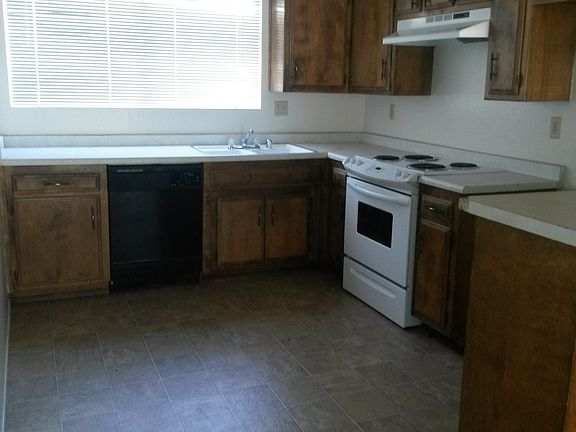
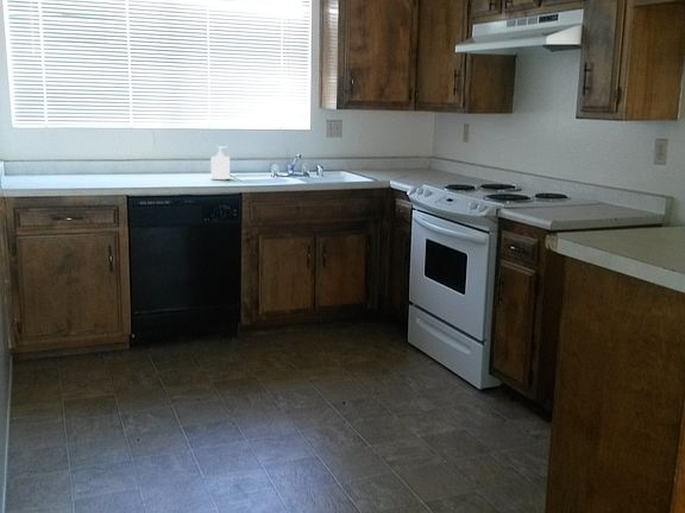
+ soap bottle (220, 162)
